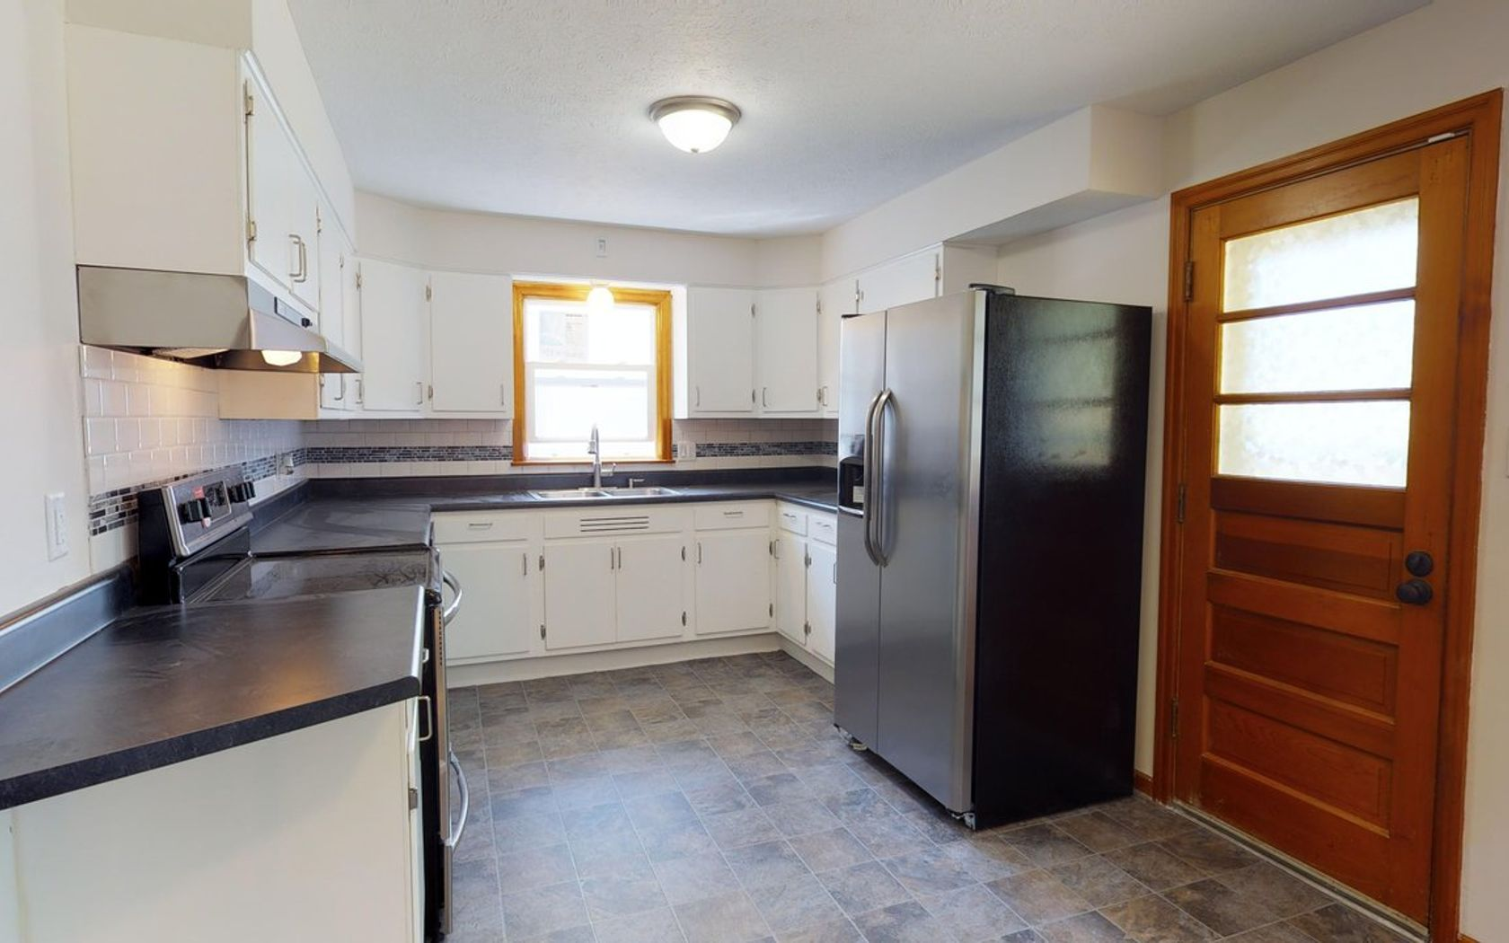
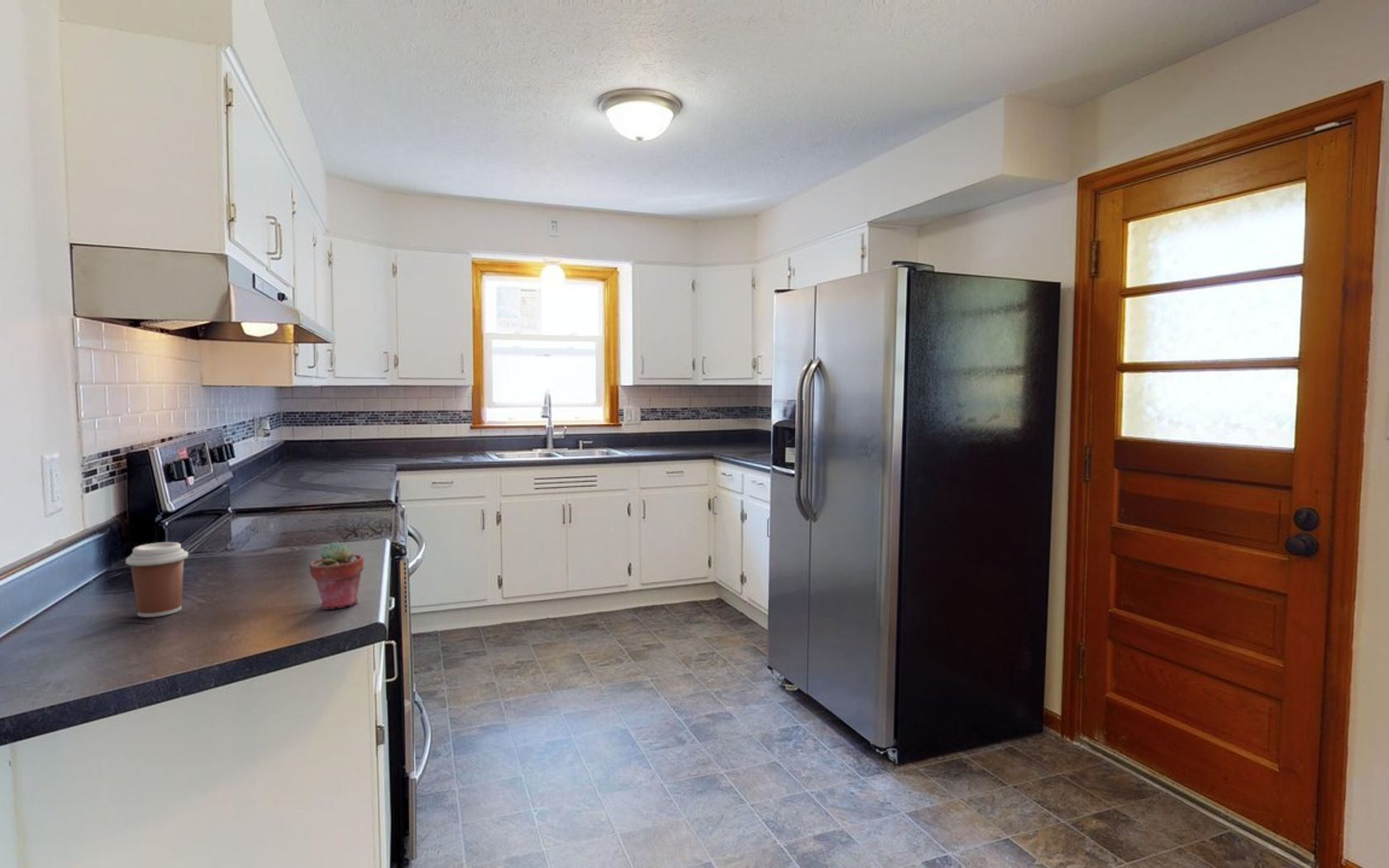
+ coffee cup (158, 579)
+ potted succulent (337, 572)
